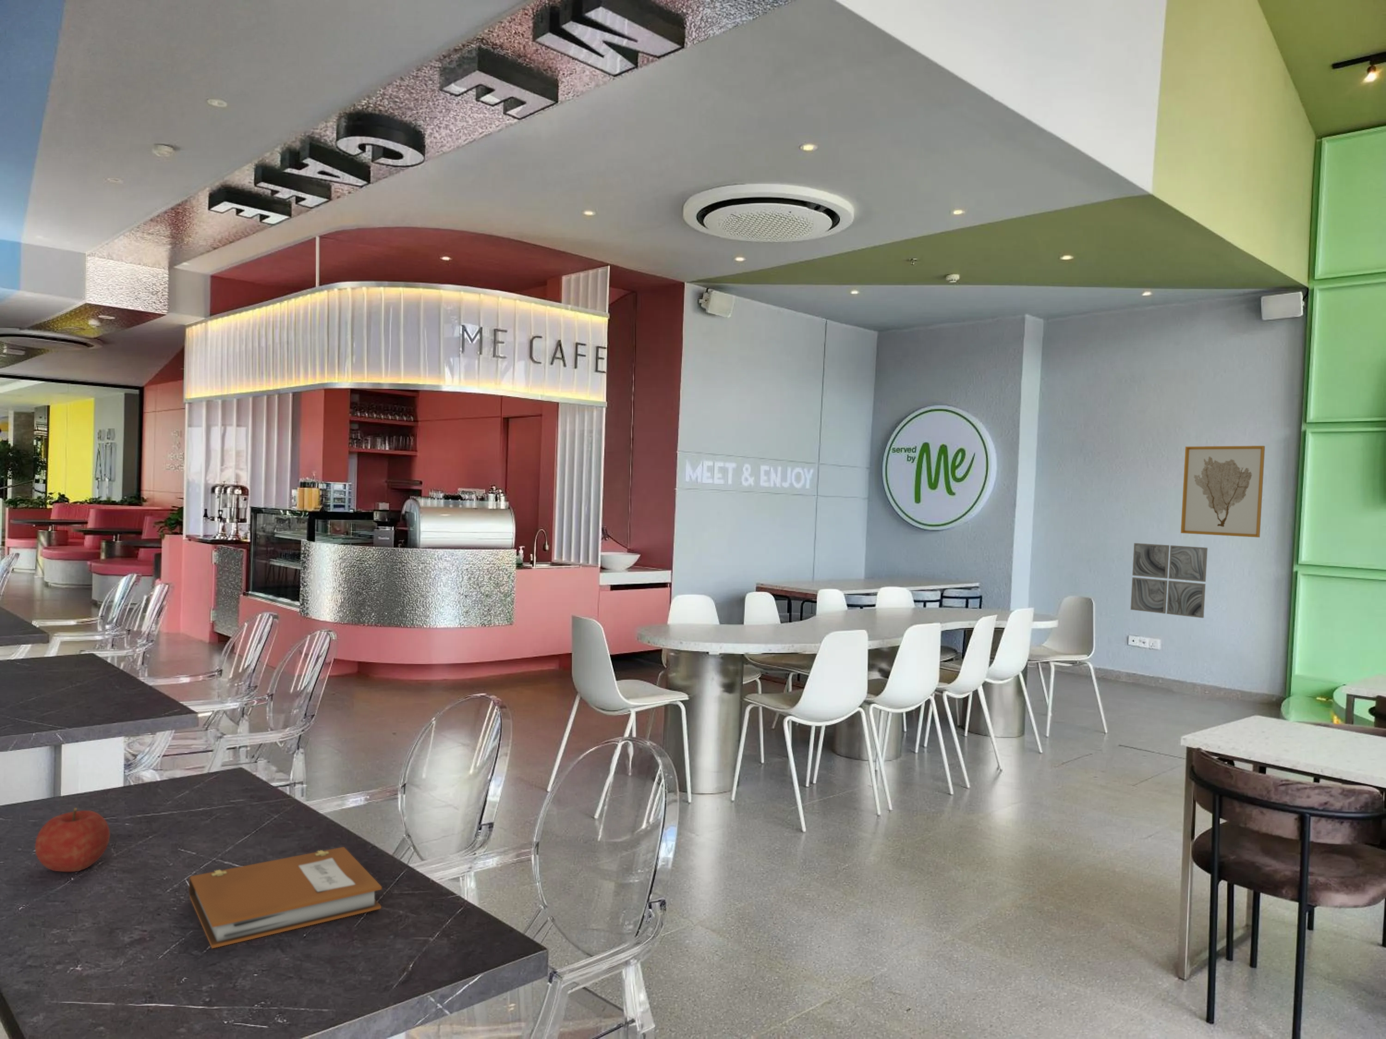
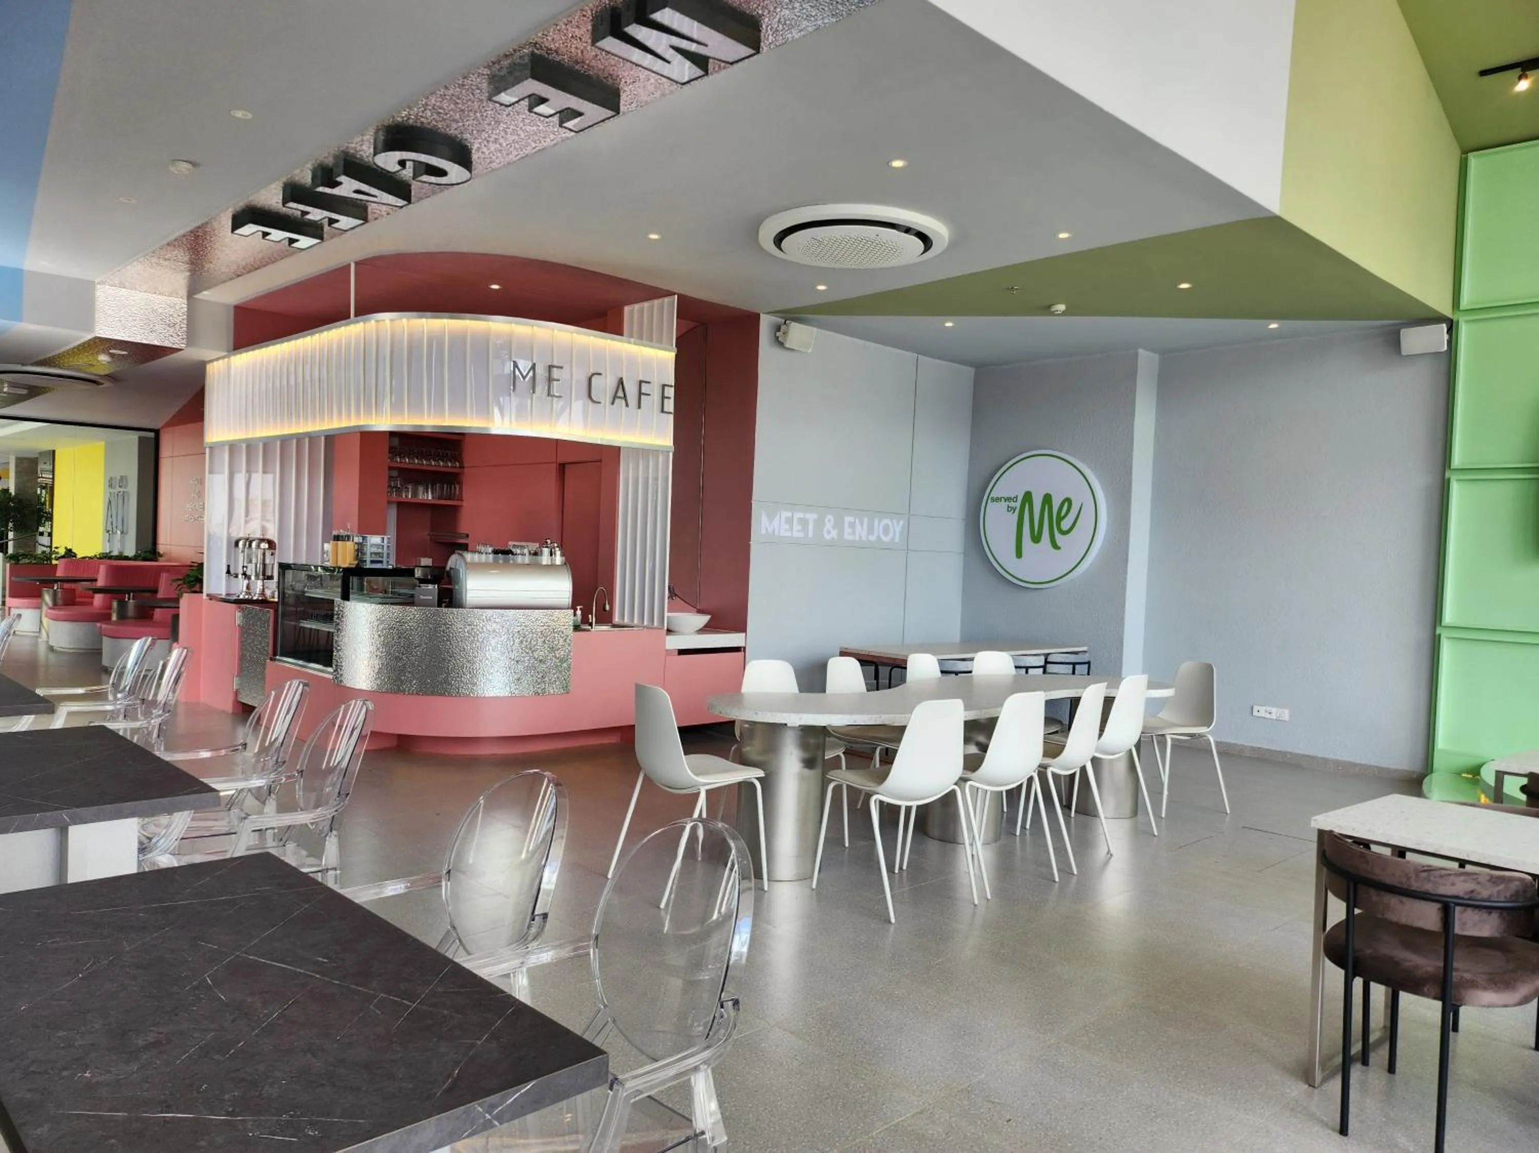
- wall art (1169, 578)
- notebook (288, 889)
- fruit (74, 836)
- wall art (1221, 490)
